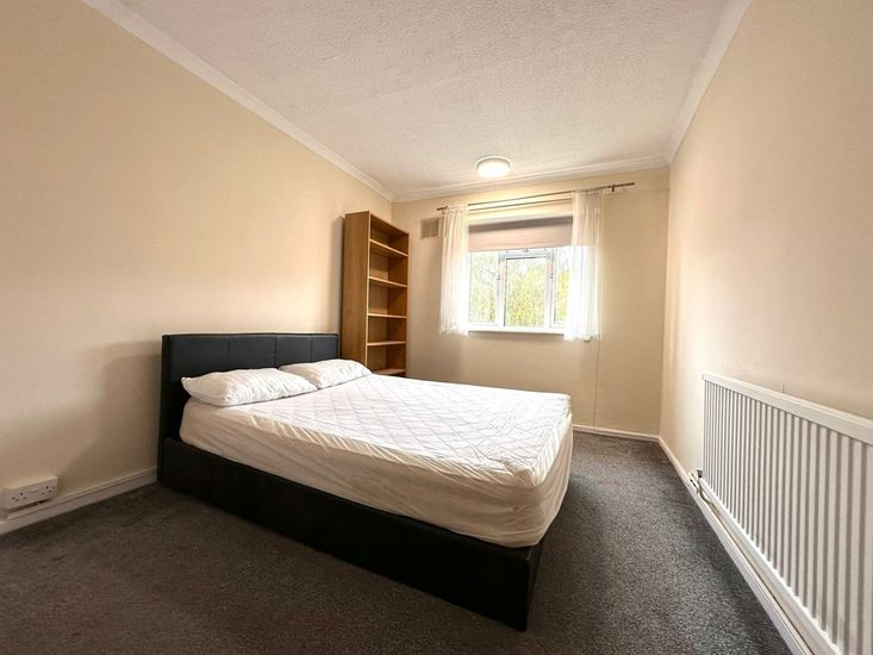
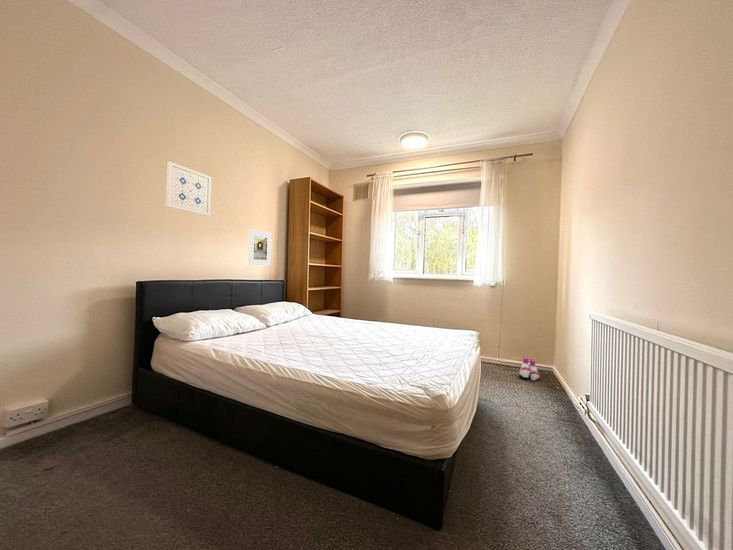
+ wall art (190, 190)
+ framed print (260, 248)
+ boots (528, 367)
